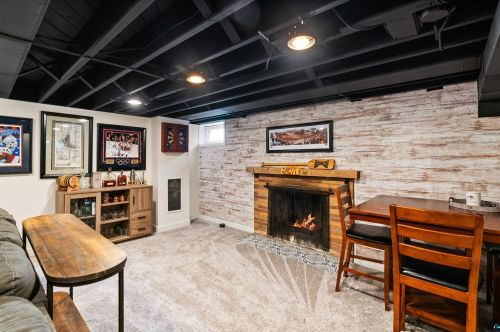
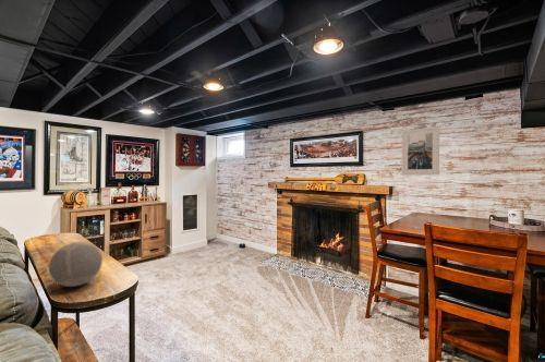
+ decorative orb (76, 263)
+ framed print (420, 152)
